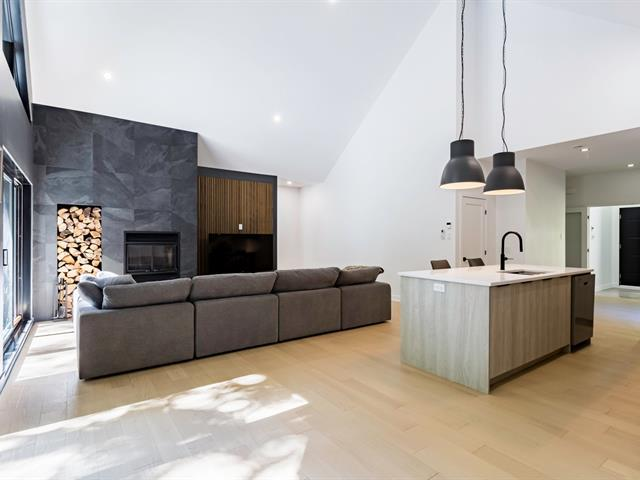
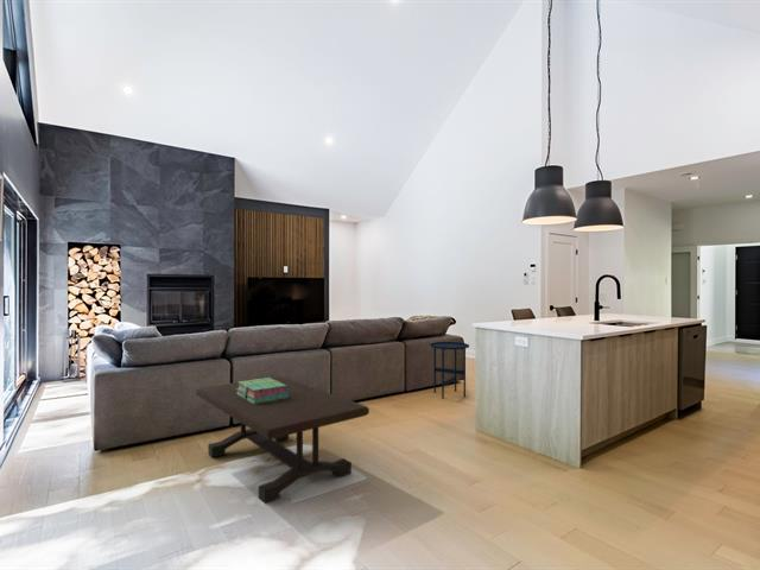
+ stack of books (261, 388)
+ side table (449, 369)
+ coffee table (276, 430)
